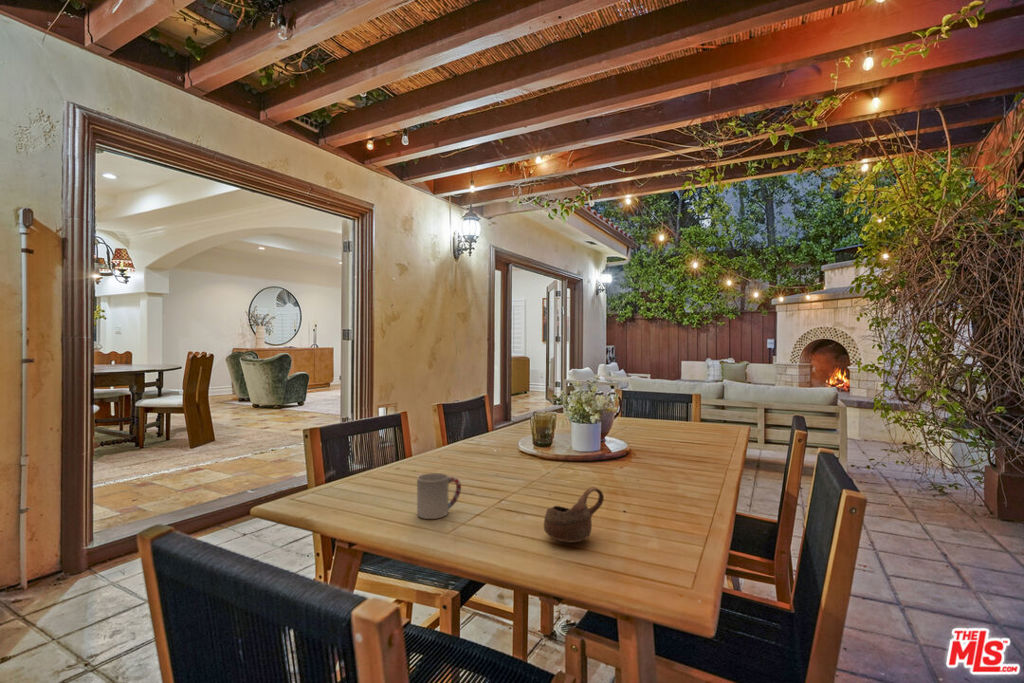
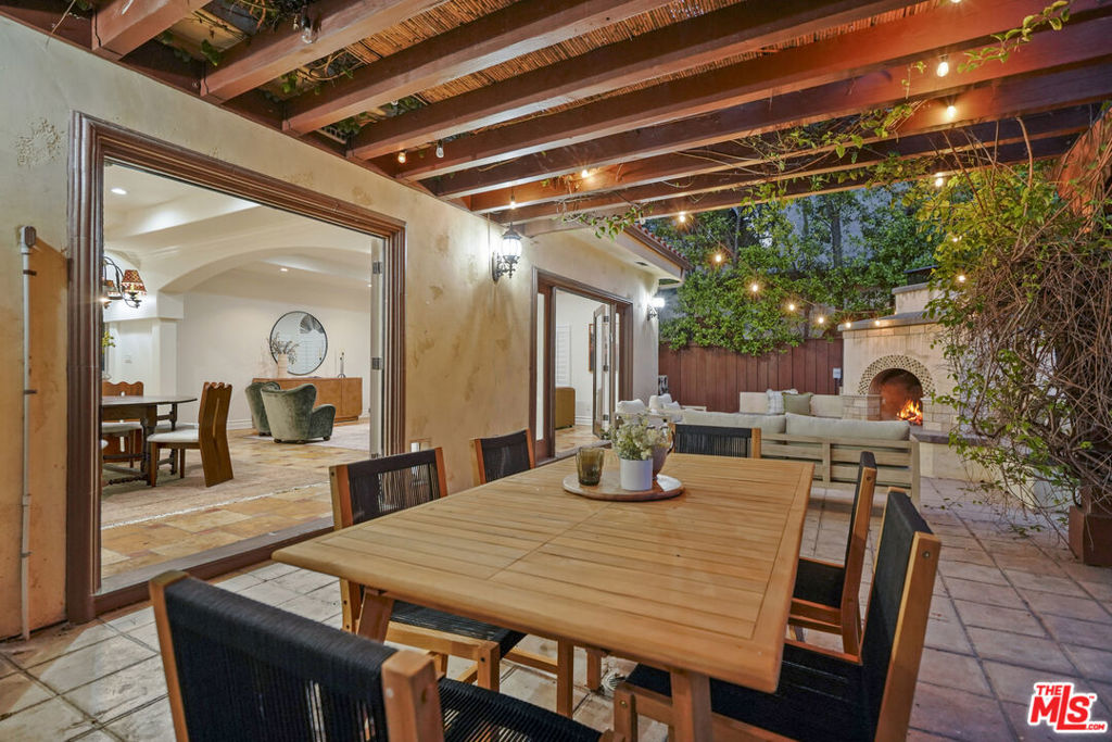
- cup (439, 494)
- cup (574, 515)
